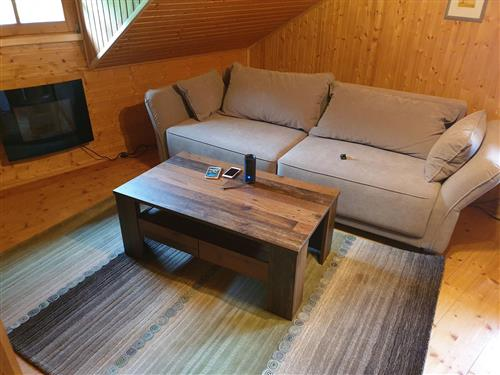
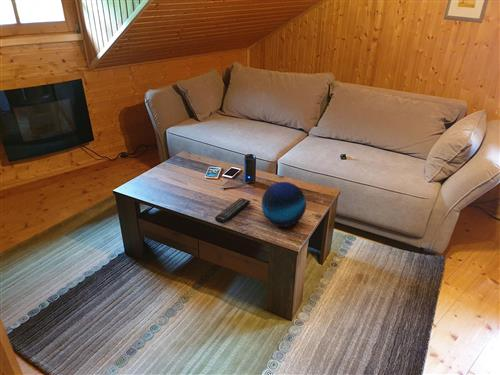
+ decorative orb (283, 204)
+ remote control (233, 210)
